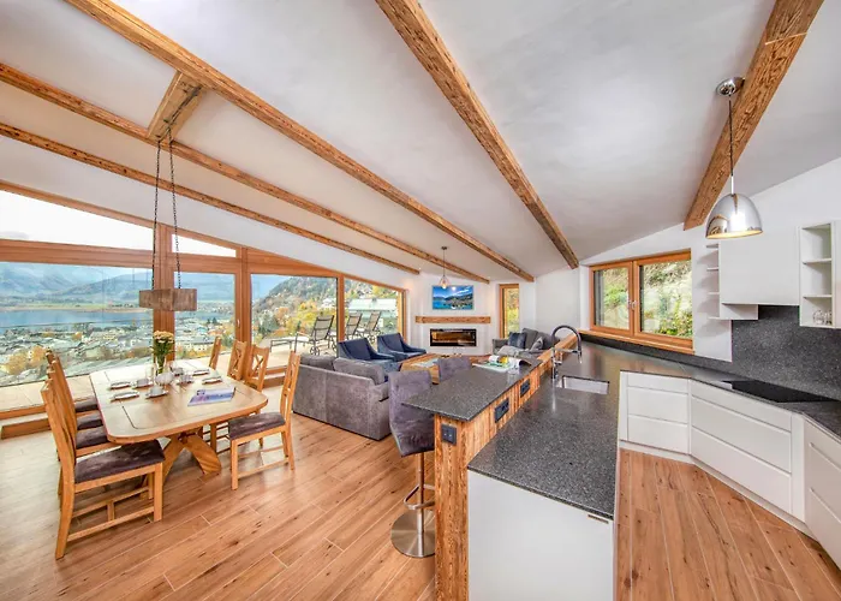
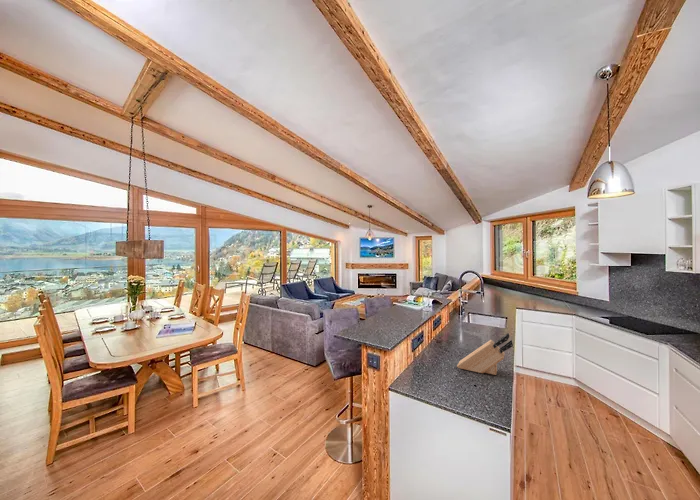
+ knife block (484, 350)
